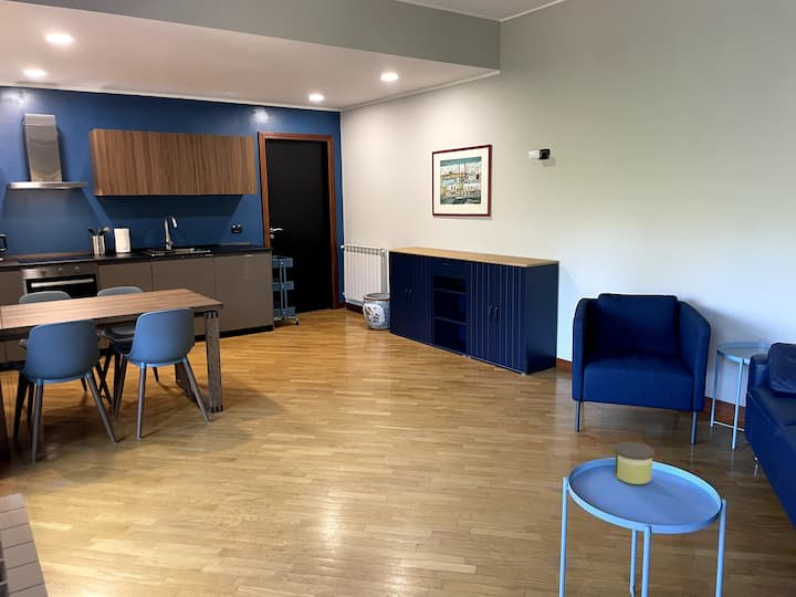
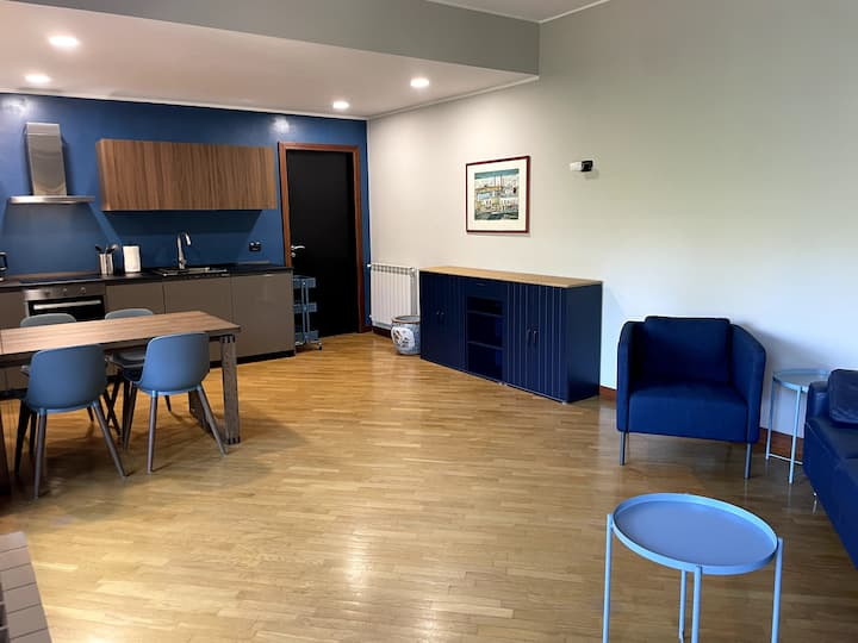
- candle (633, 463)
